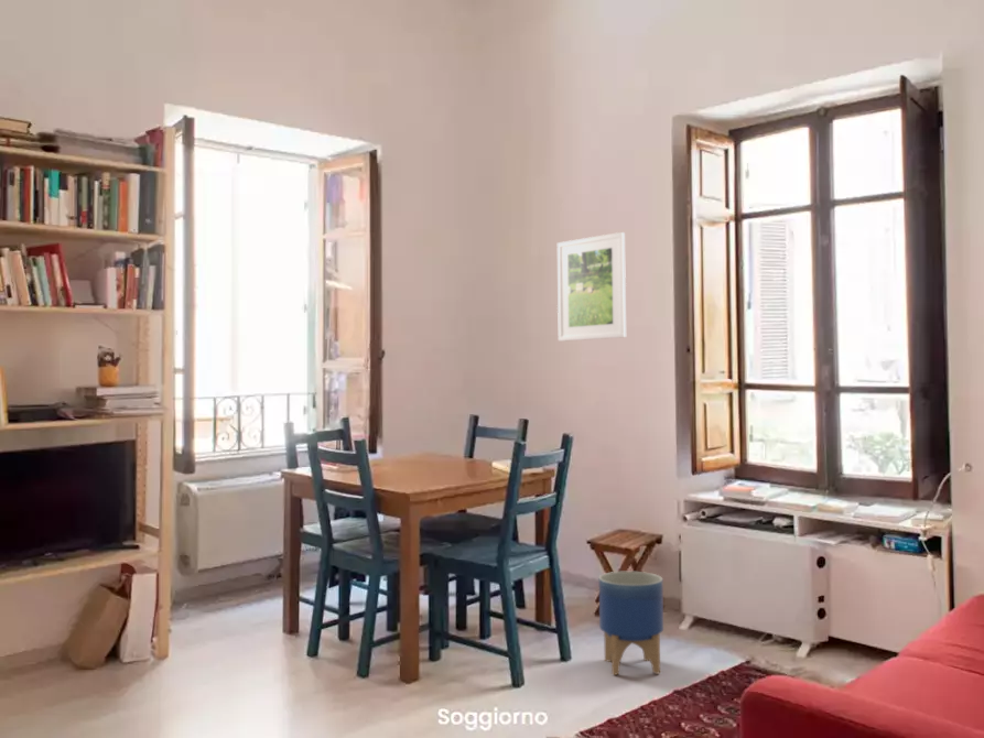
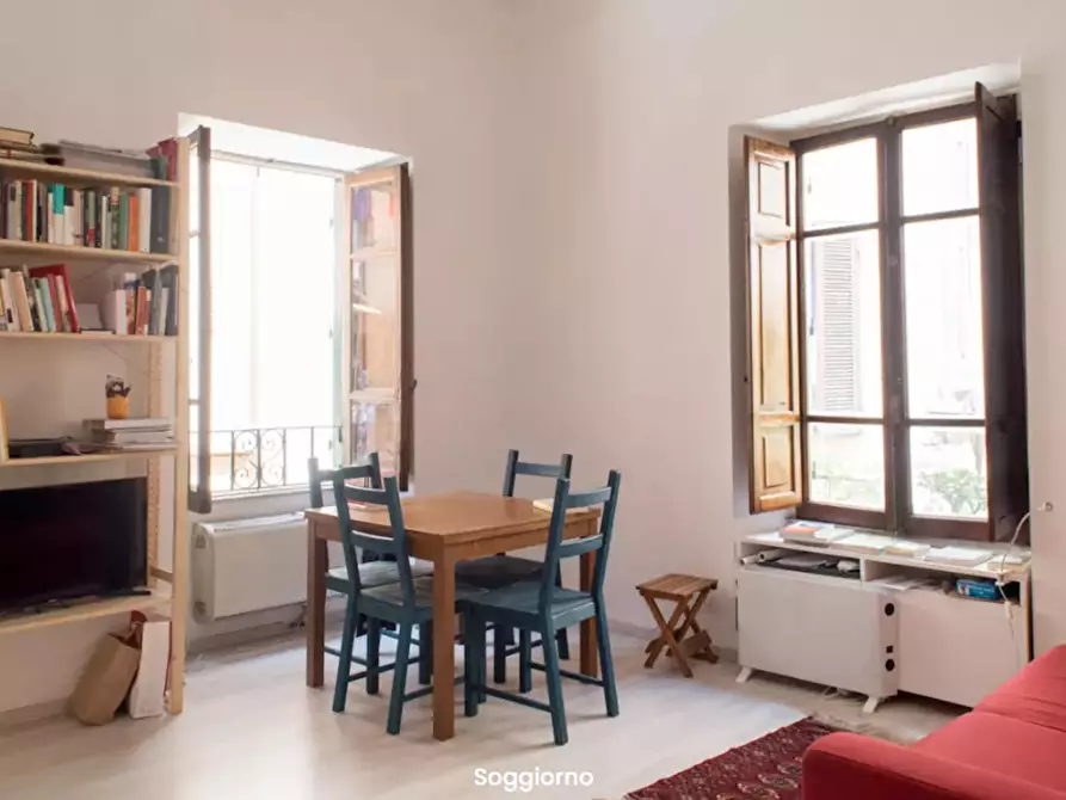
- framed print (590, 287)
- planter (630, 621)
